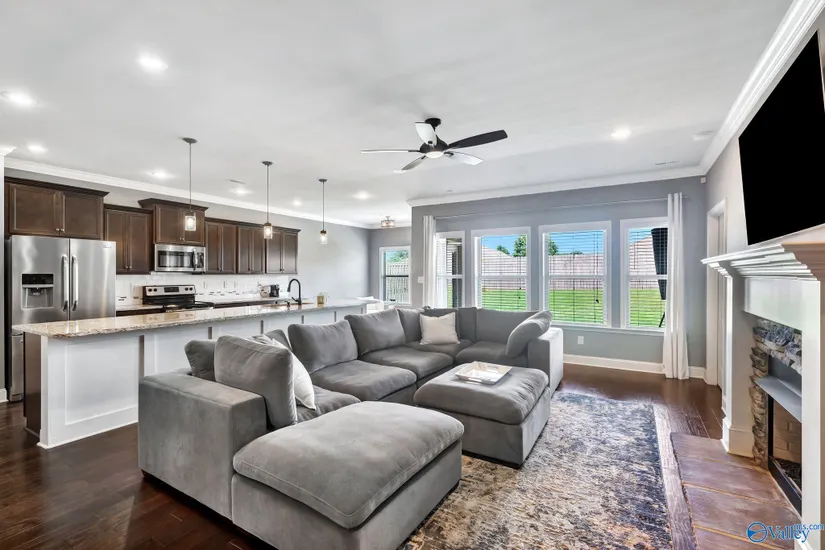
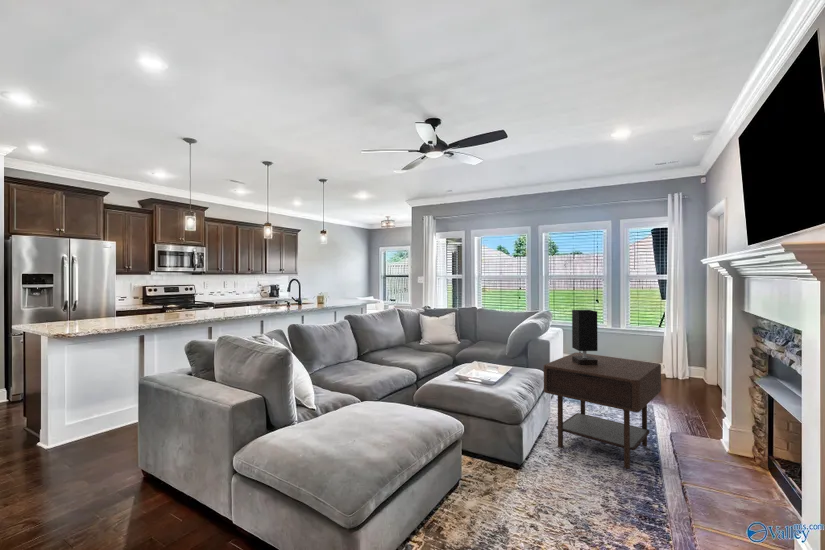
+ side table (602, 404)
+ table lamp (584, 336)
